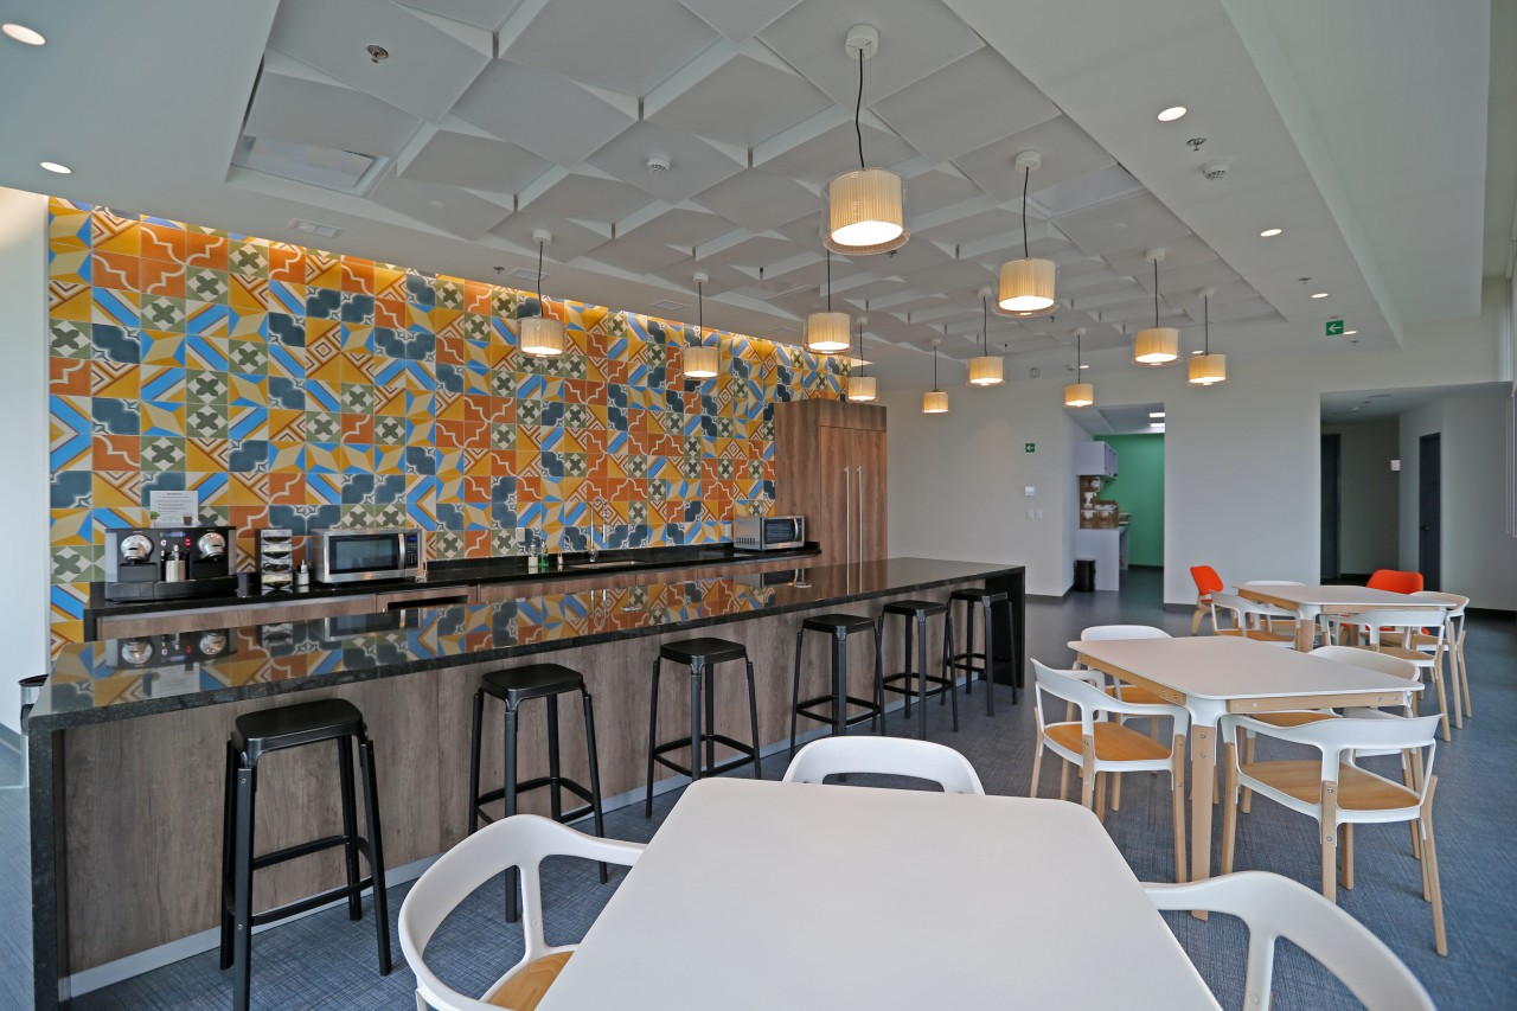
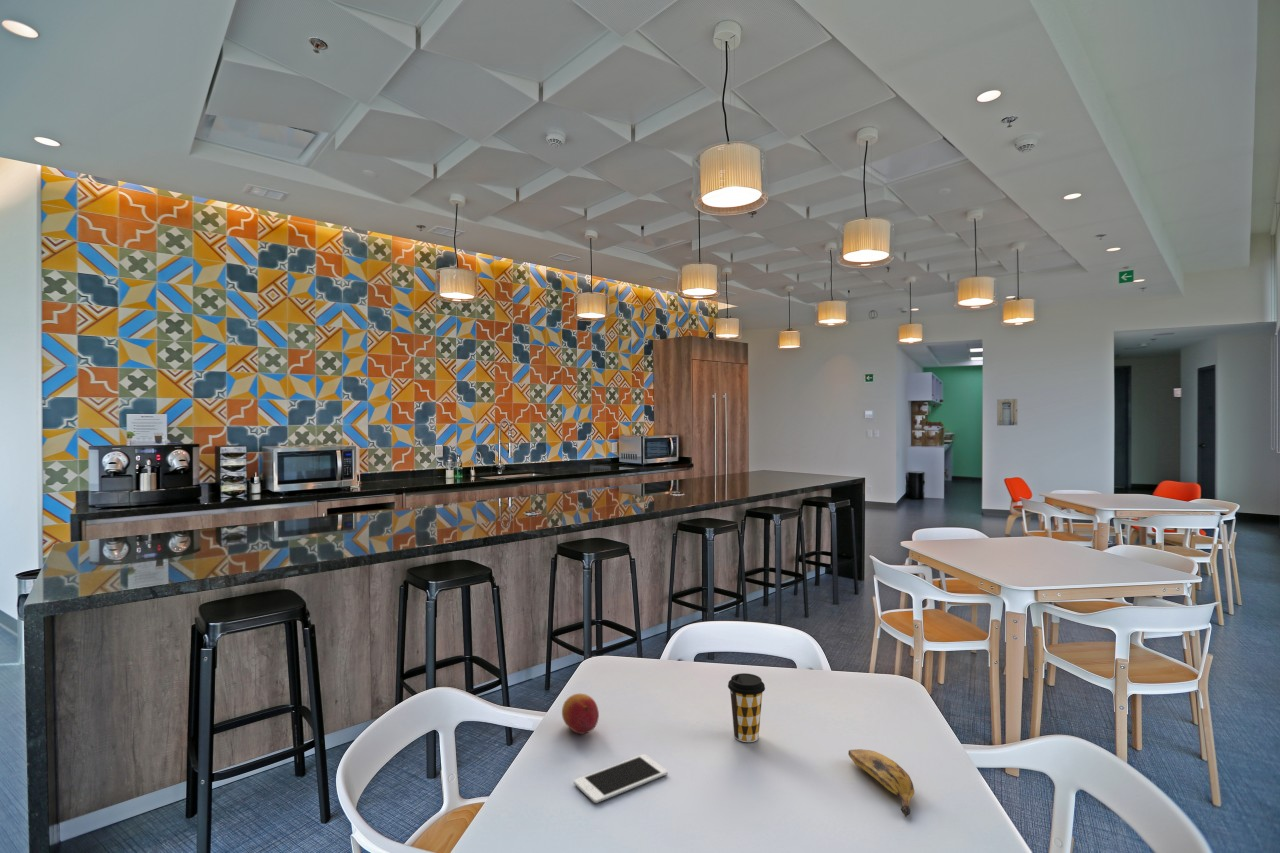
+ cell phone (621, 777)
+ fruit (579, 712)
+ wall art (1007, 412)
+ coffee cup (746, 707)
+ banana (885, 774)
